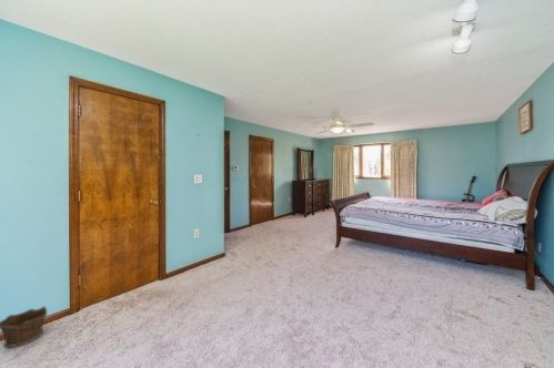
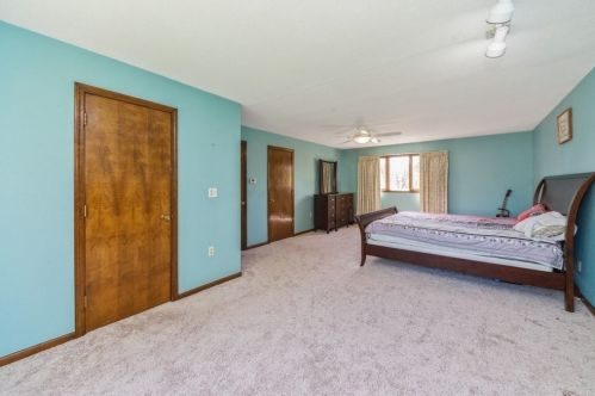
- clay pot (24, 321)
